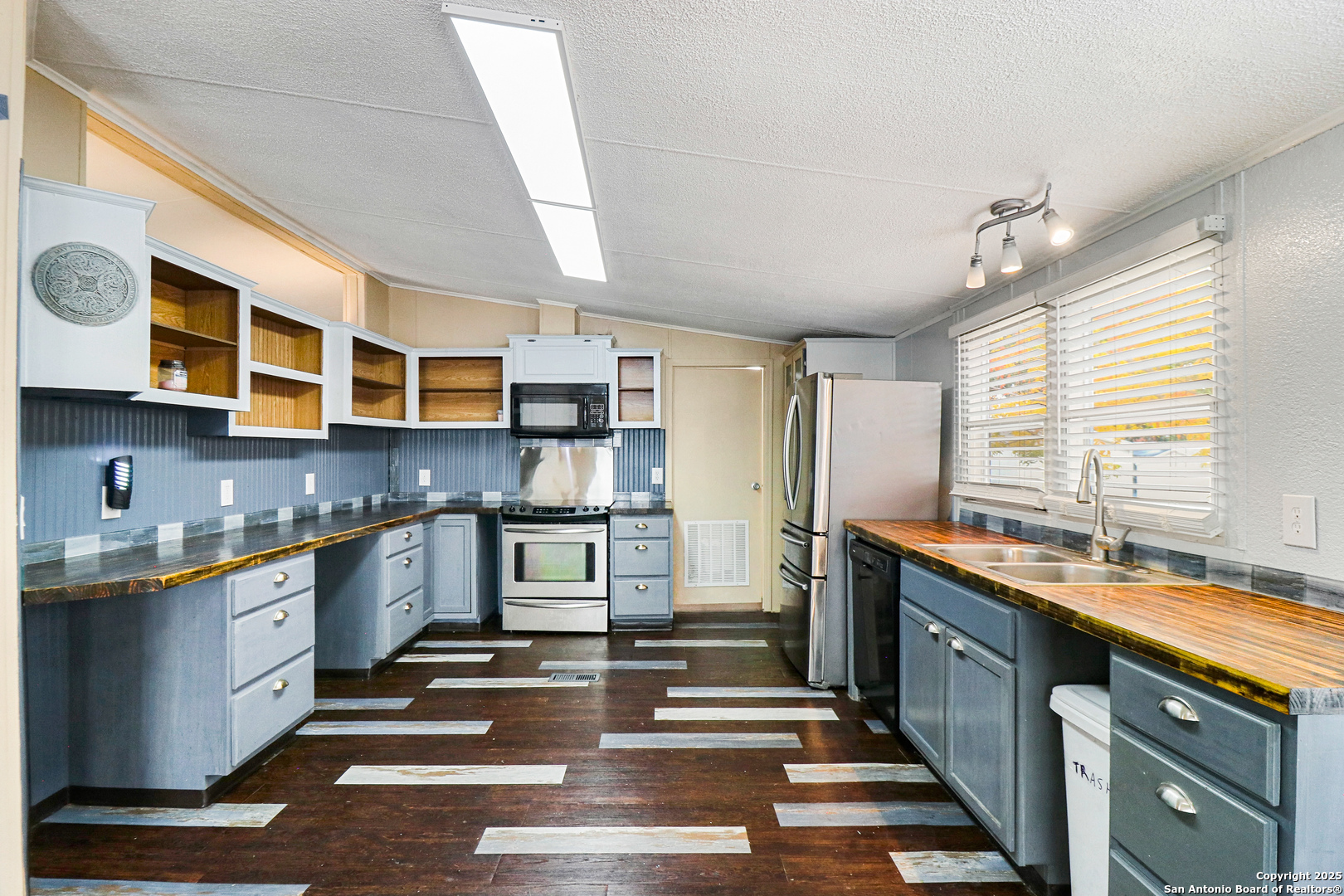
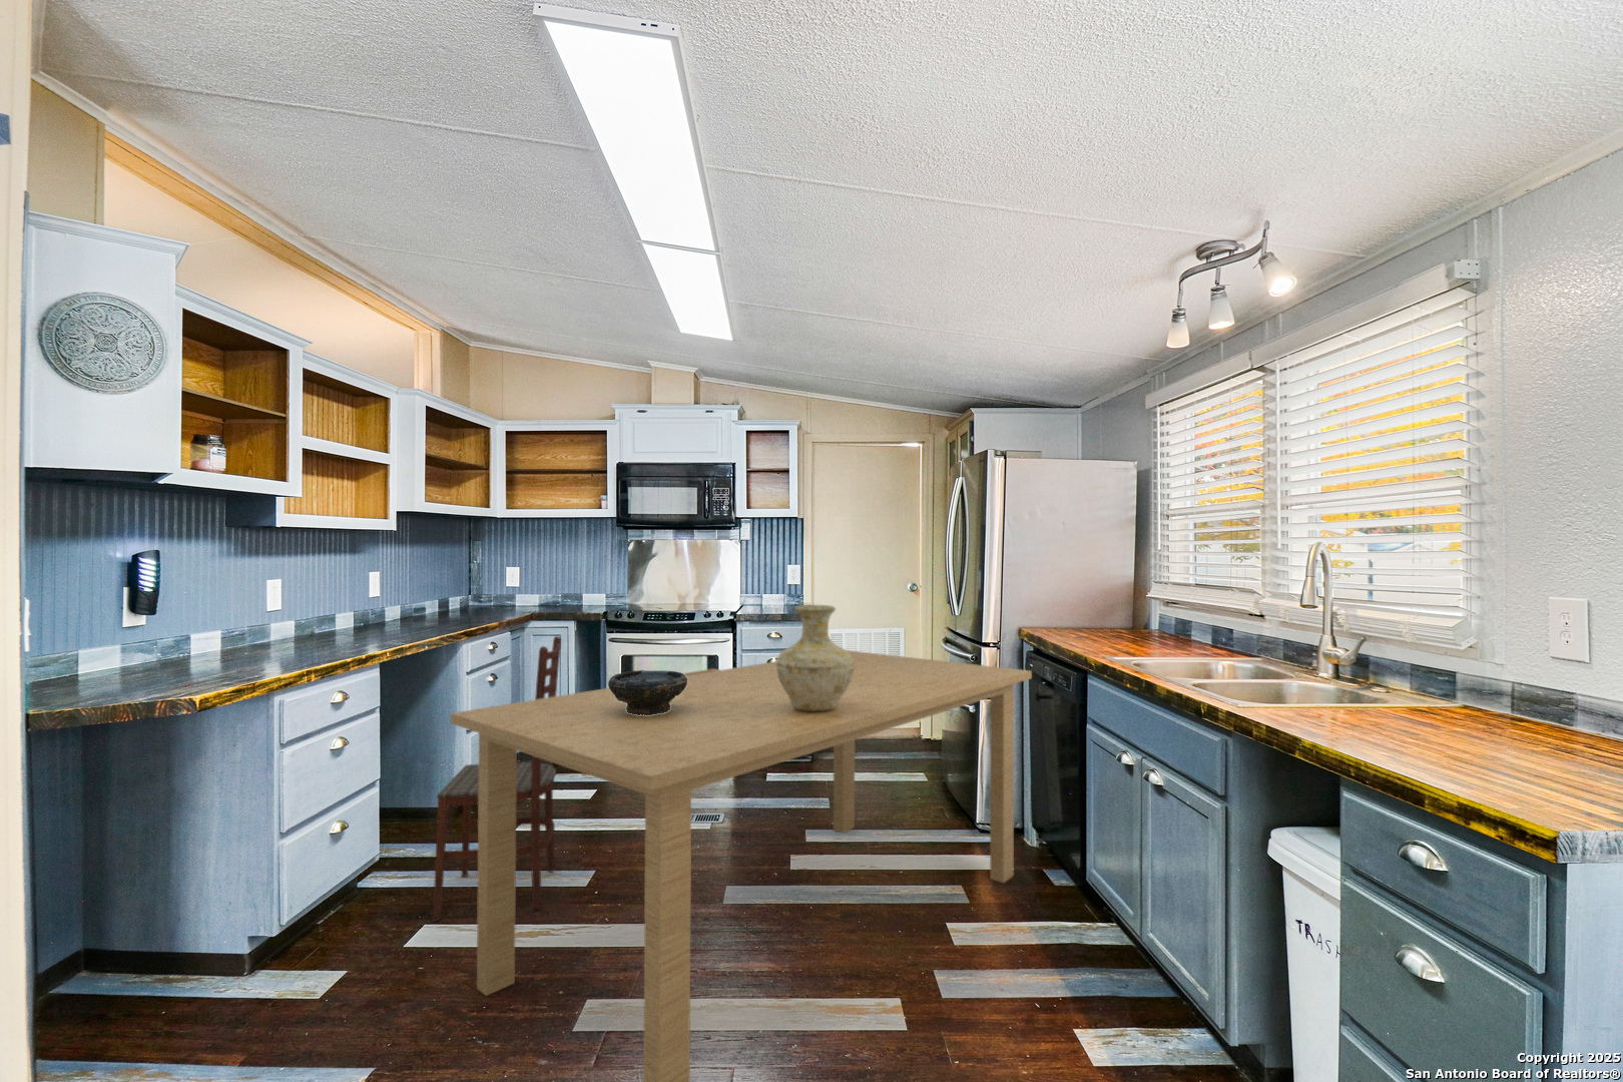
+ dining table (752, 770)
+ vase (815, 656)
+ bowl (648, 692)
+ dining chair (517, 767)
